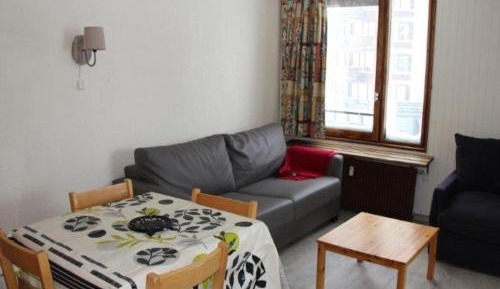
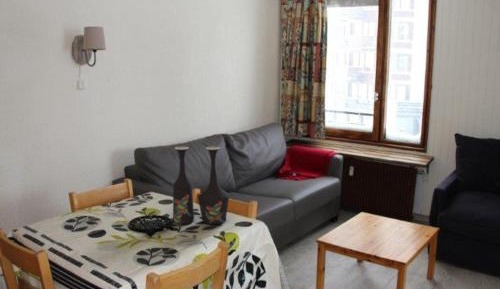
+ vase (205, 190)
